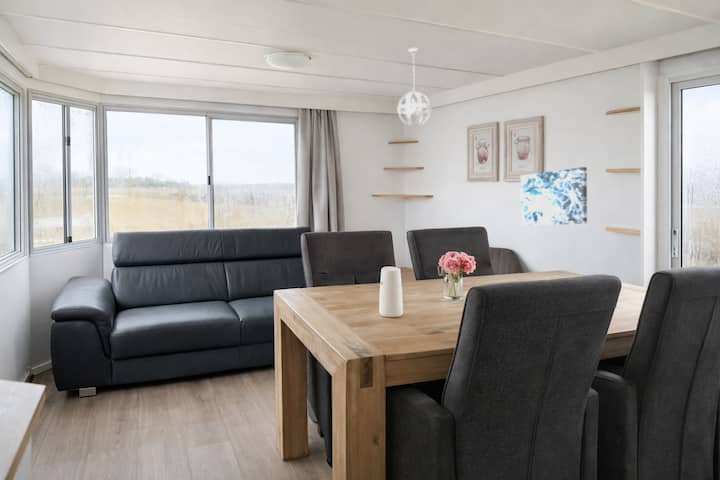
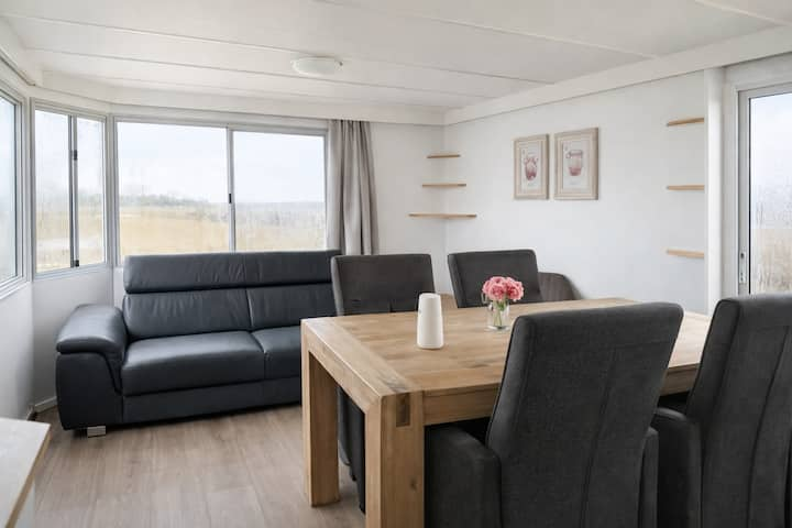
- wall art (552, 198)
- pendant light (414, 87)
